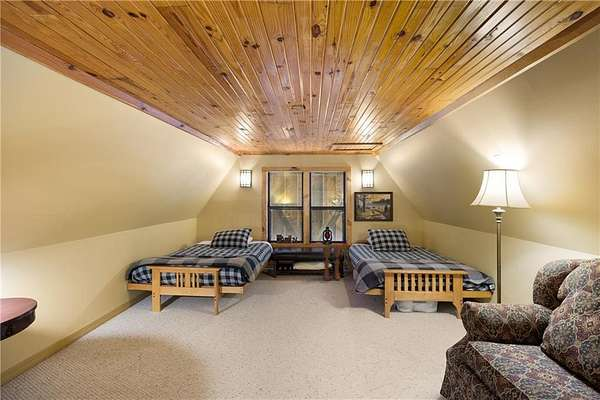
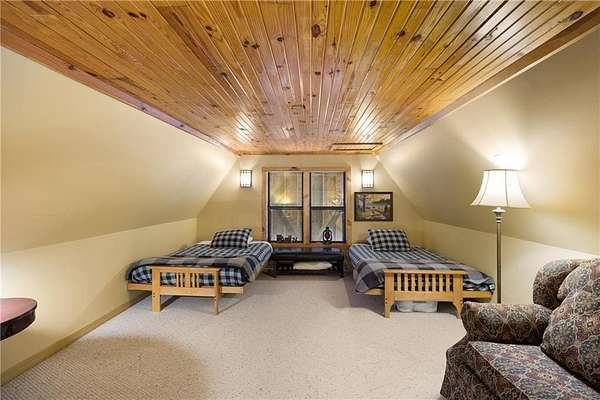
- boots (334, 263)
